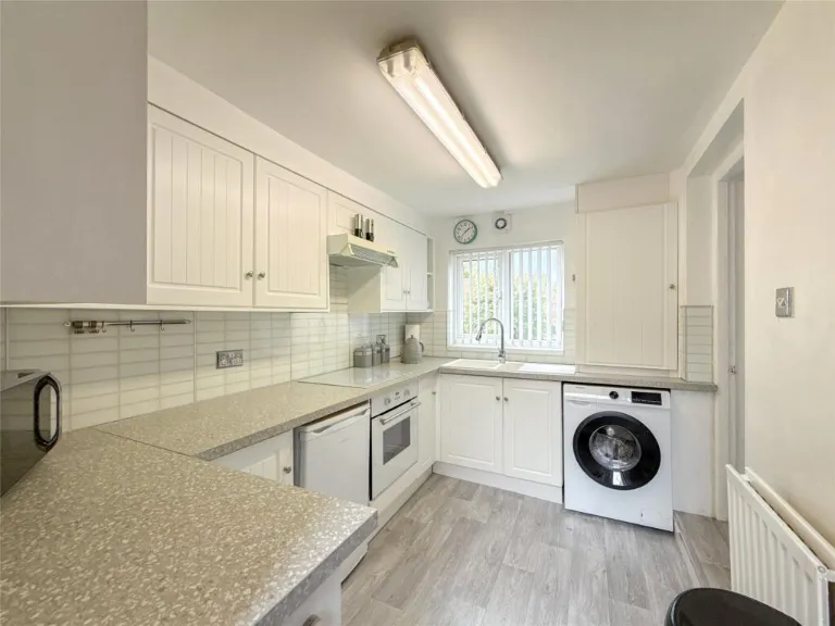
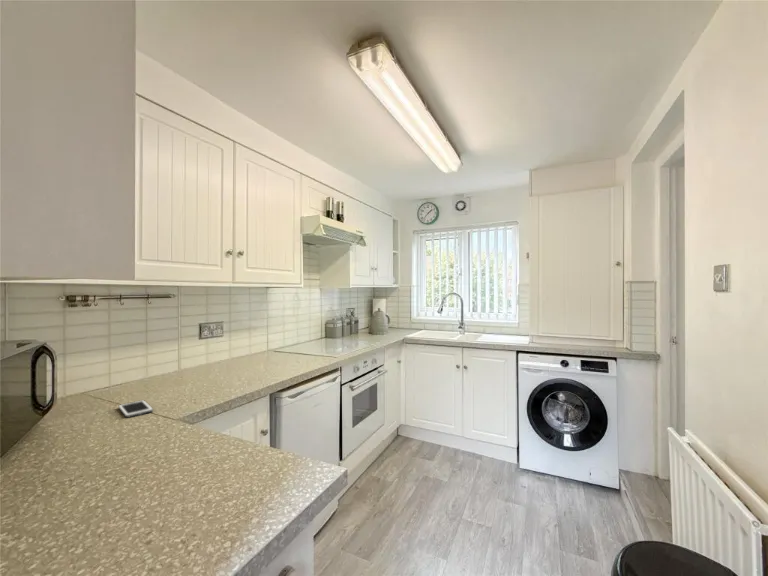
+ cell phone (135, 408)
